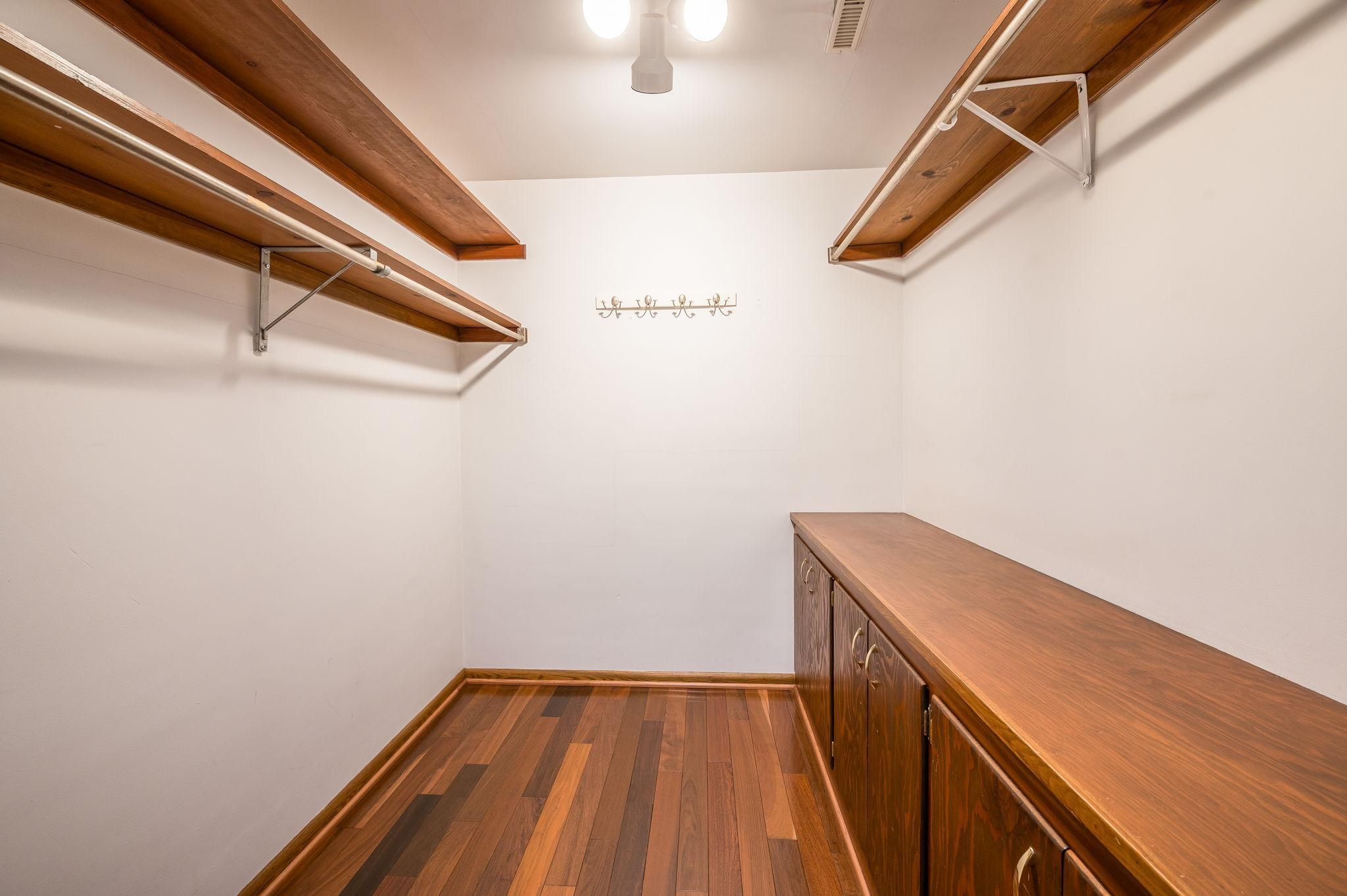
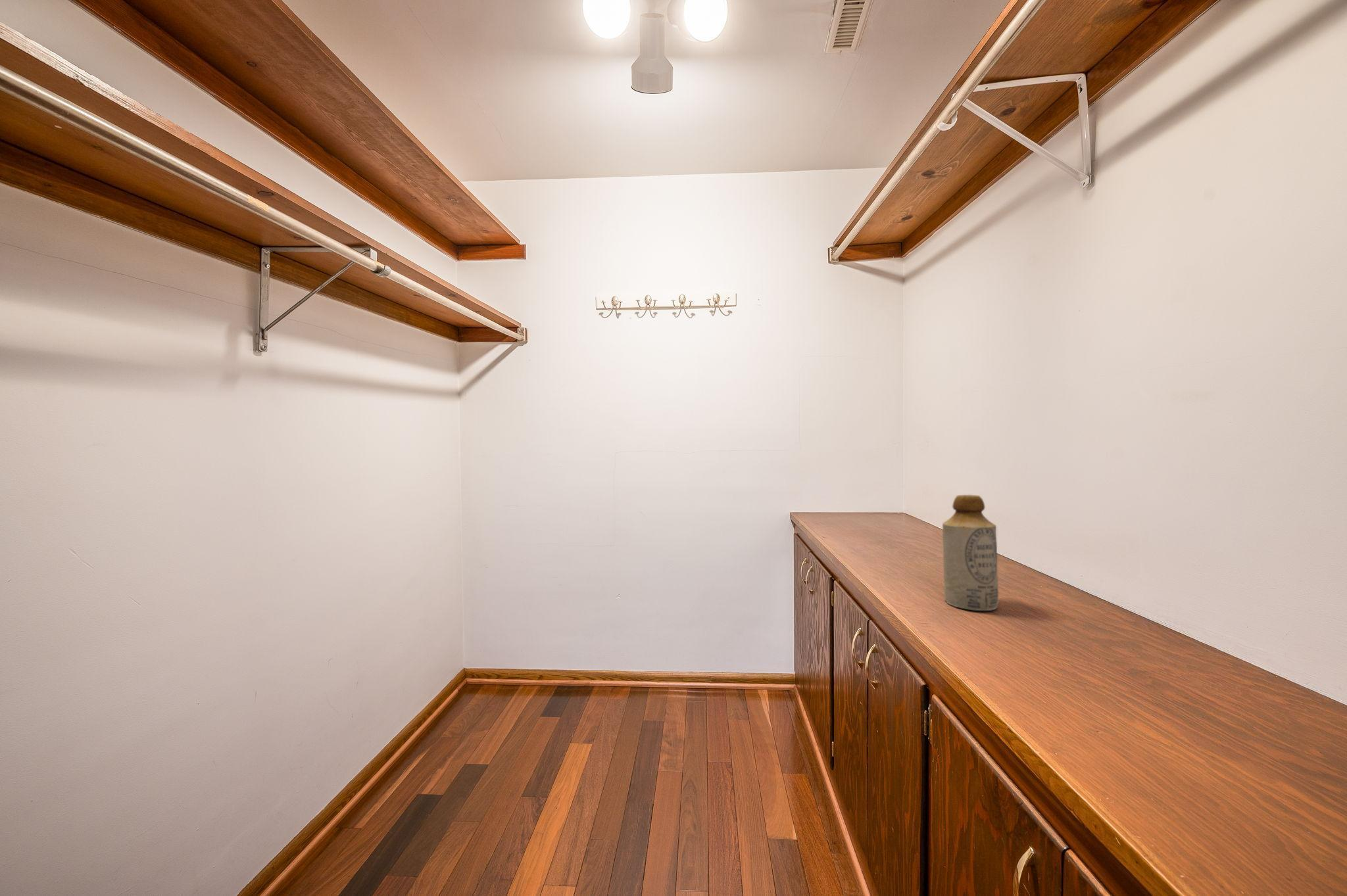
+ bottle (969, 549)
